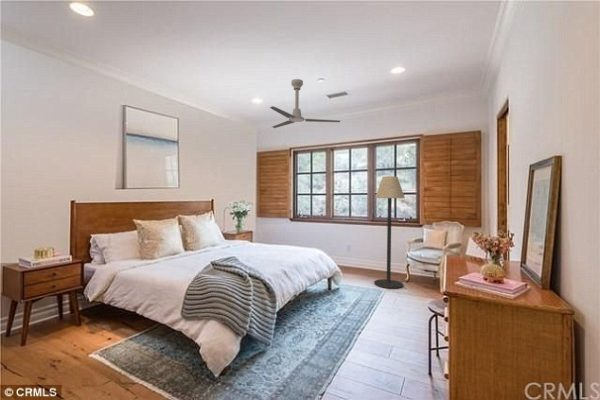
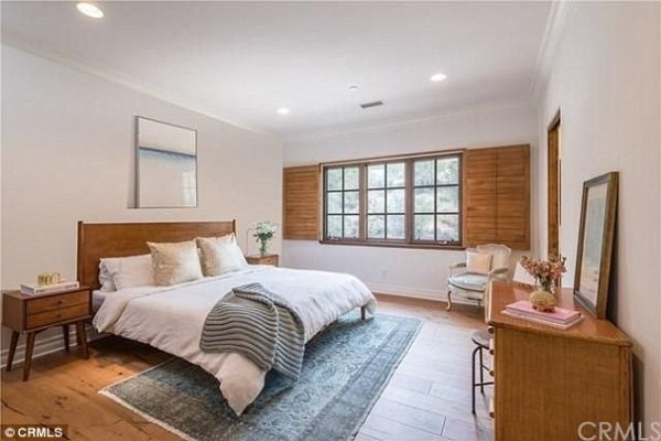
- ceiling fan (298, 100)
- floor lamp (389, 230)
